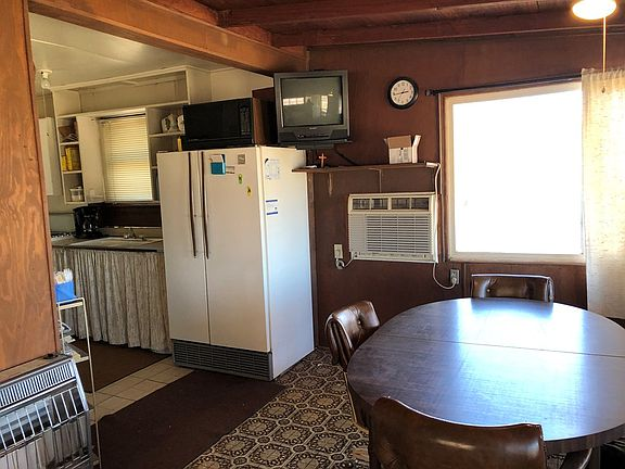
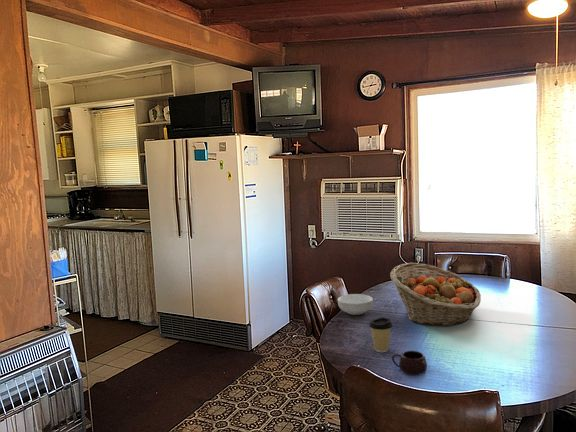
+ mug (409, 362)
+ coffee cup (381, 335)
+ cereal bowl (355, 305)
+ fruit basket (435, 291)
